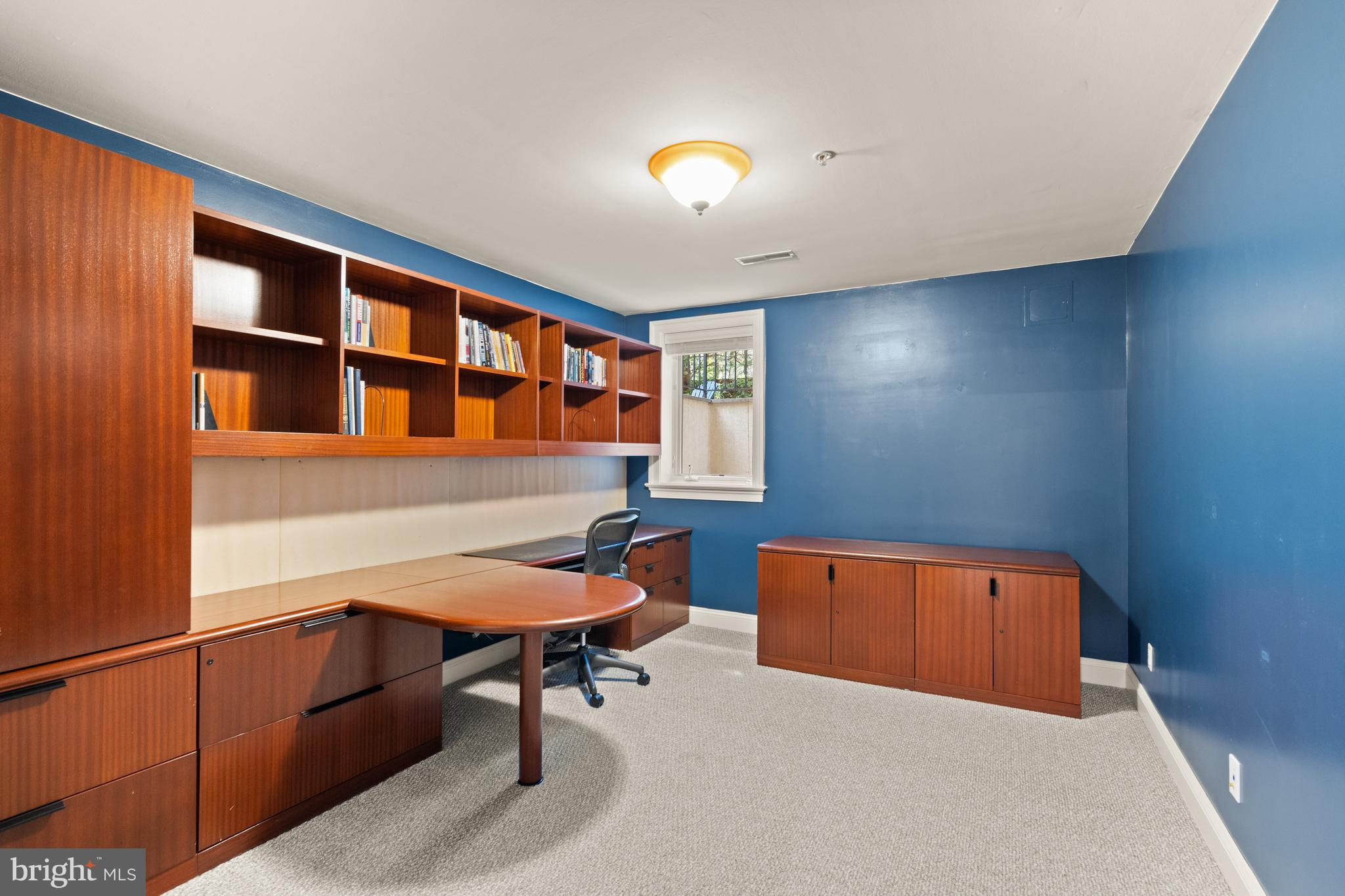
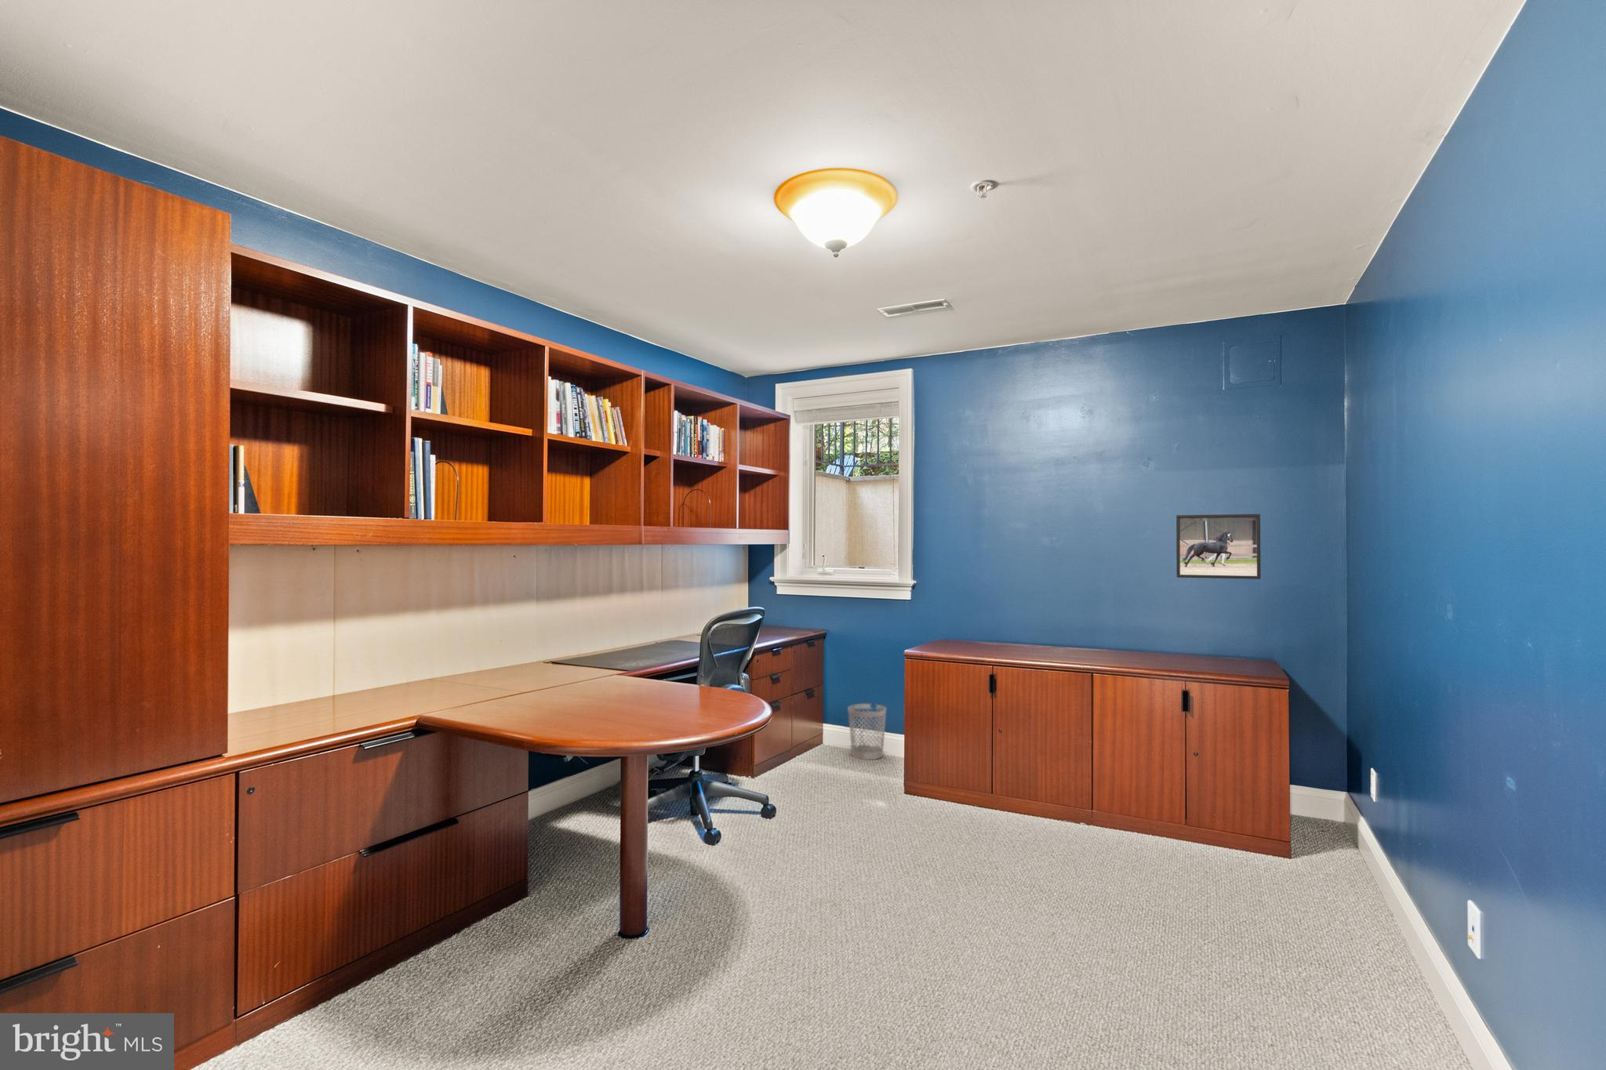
+ wastebasket (867, 731)
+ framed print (1217, 547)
